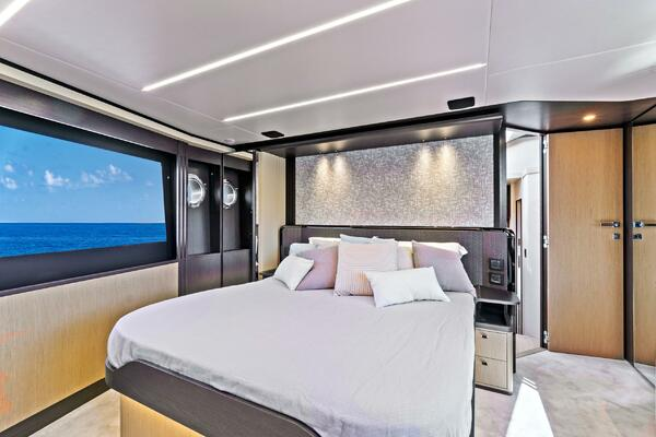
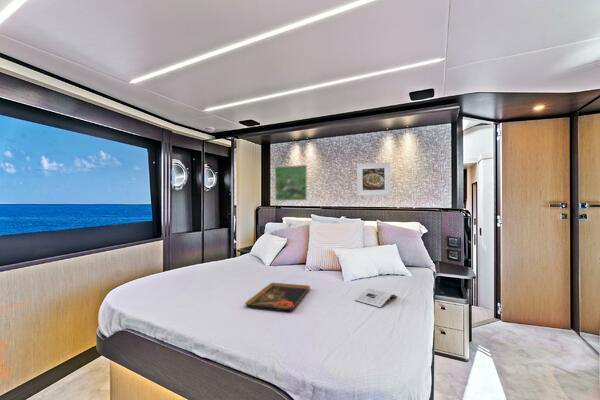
+ magazine (376, 295)
+ decorative tray (280, 295)
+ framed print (373, 179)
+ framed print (290, 183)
